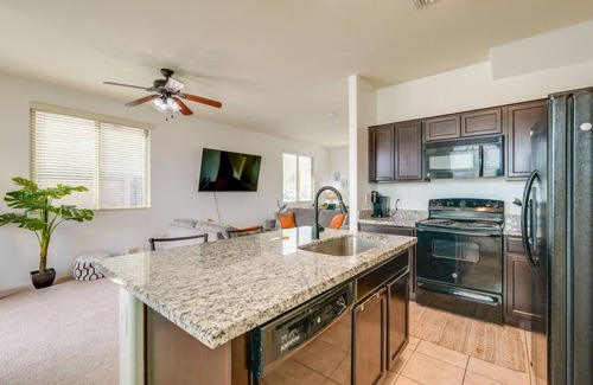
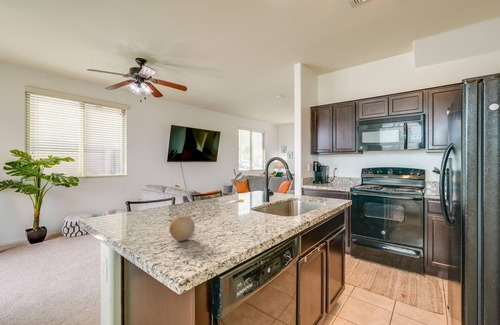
+ fruit (182, 228)
